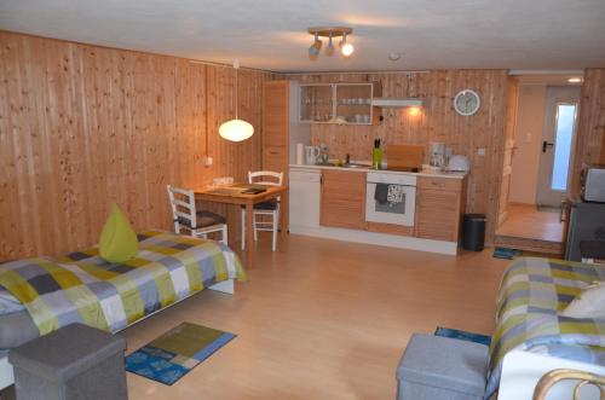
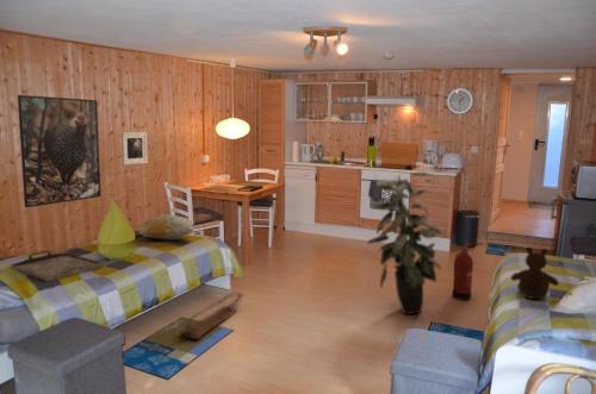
+ decorative pillow (168, 226)
+ fire extinguisher (460, 270)
+ teddy bear (534, 270)
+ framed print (135, 148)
+ serving tray (57, 262)
+ bag (216, 311)
+ indoor plant (408, 244)
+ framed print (62, 150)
